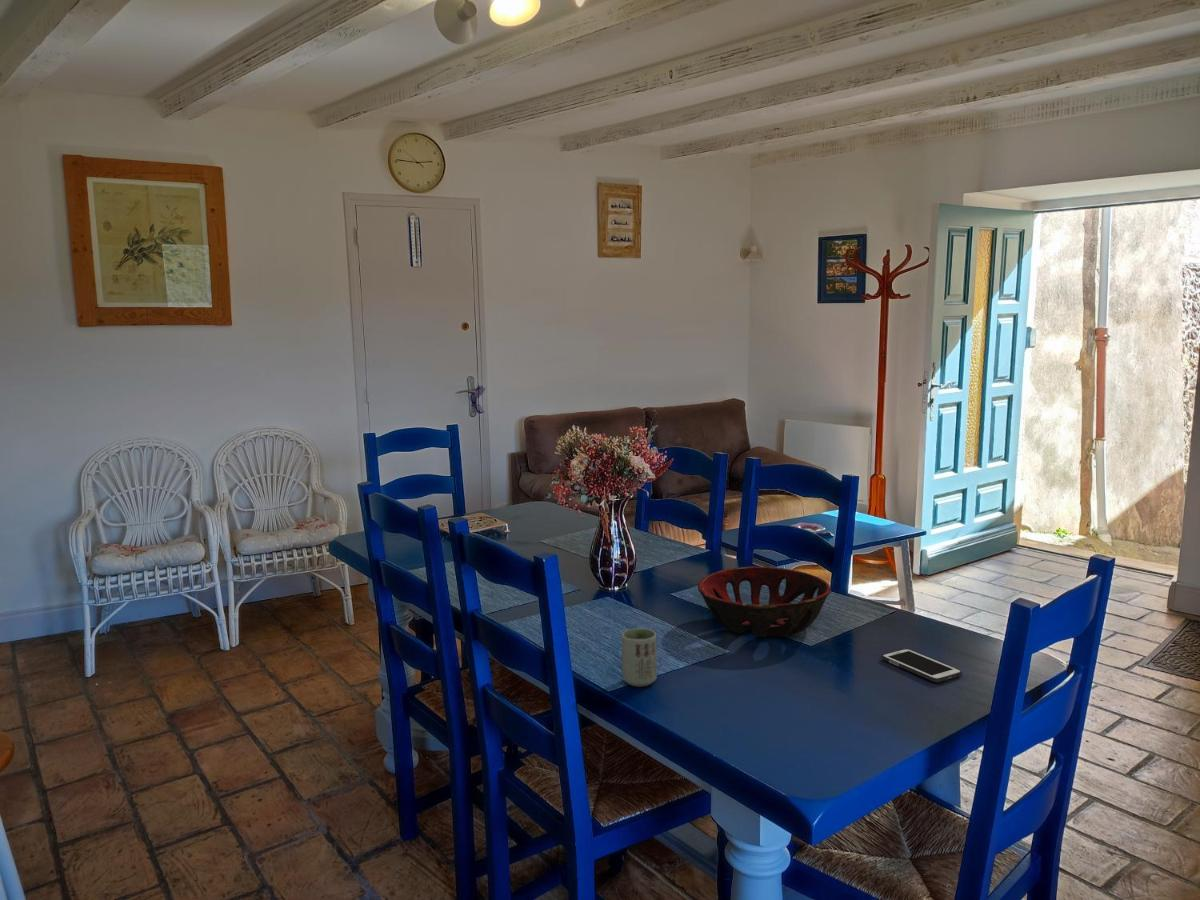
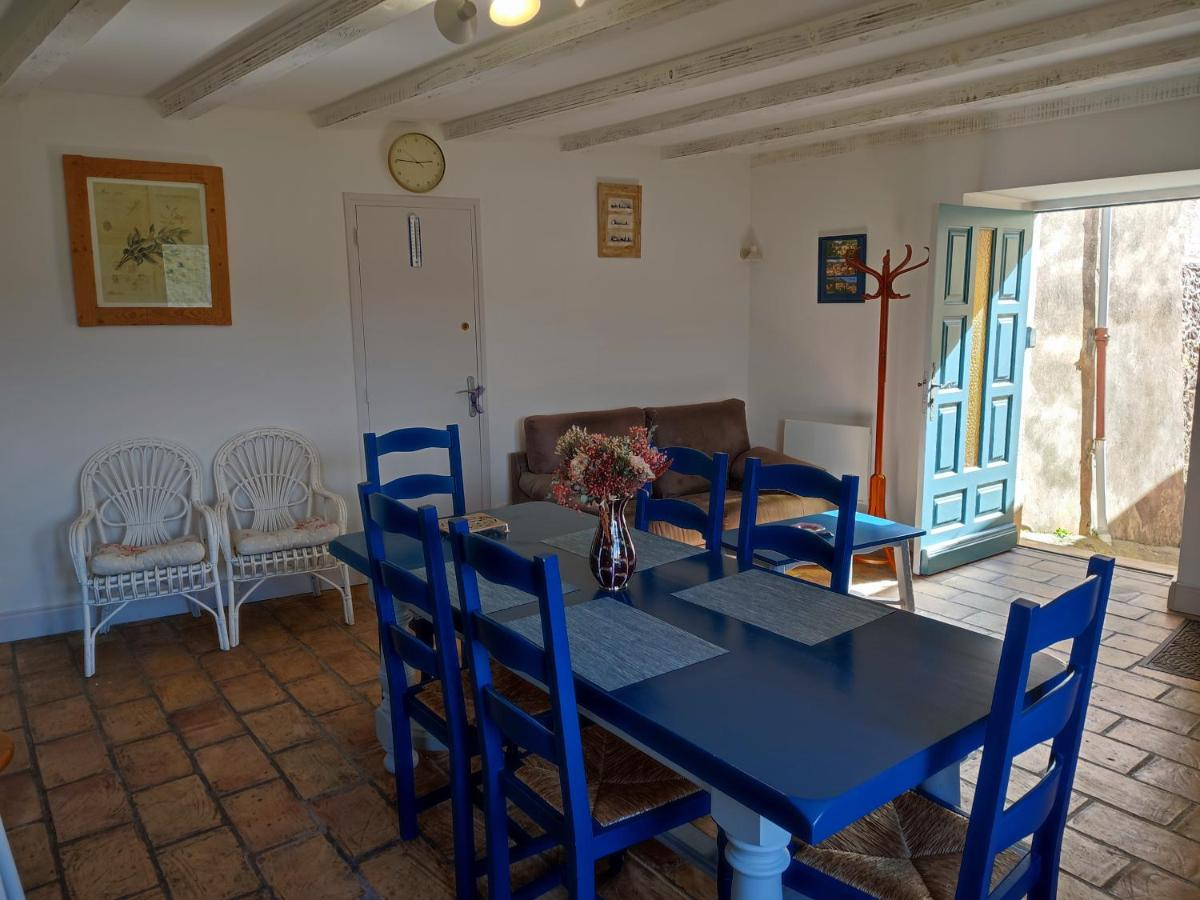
- cup (639, 657)
- cell phone (920, 665)
- decorative bowl (762, 605)
